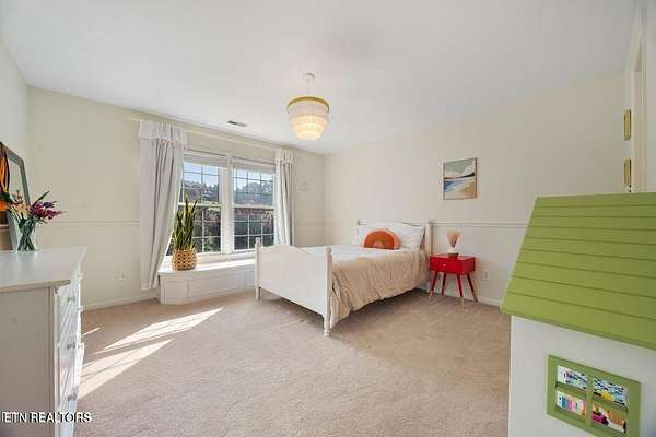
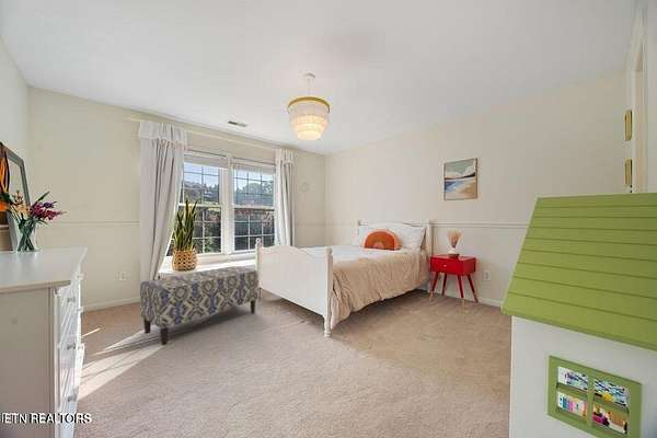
+ bench (205, 298)
